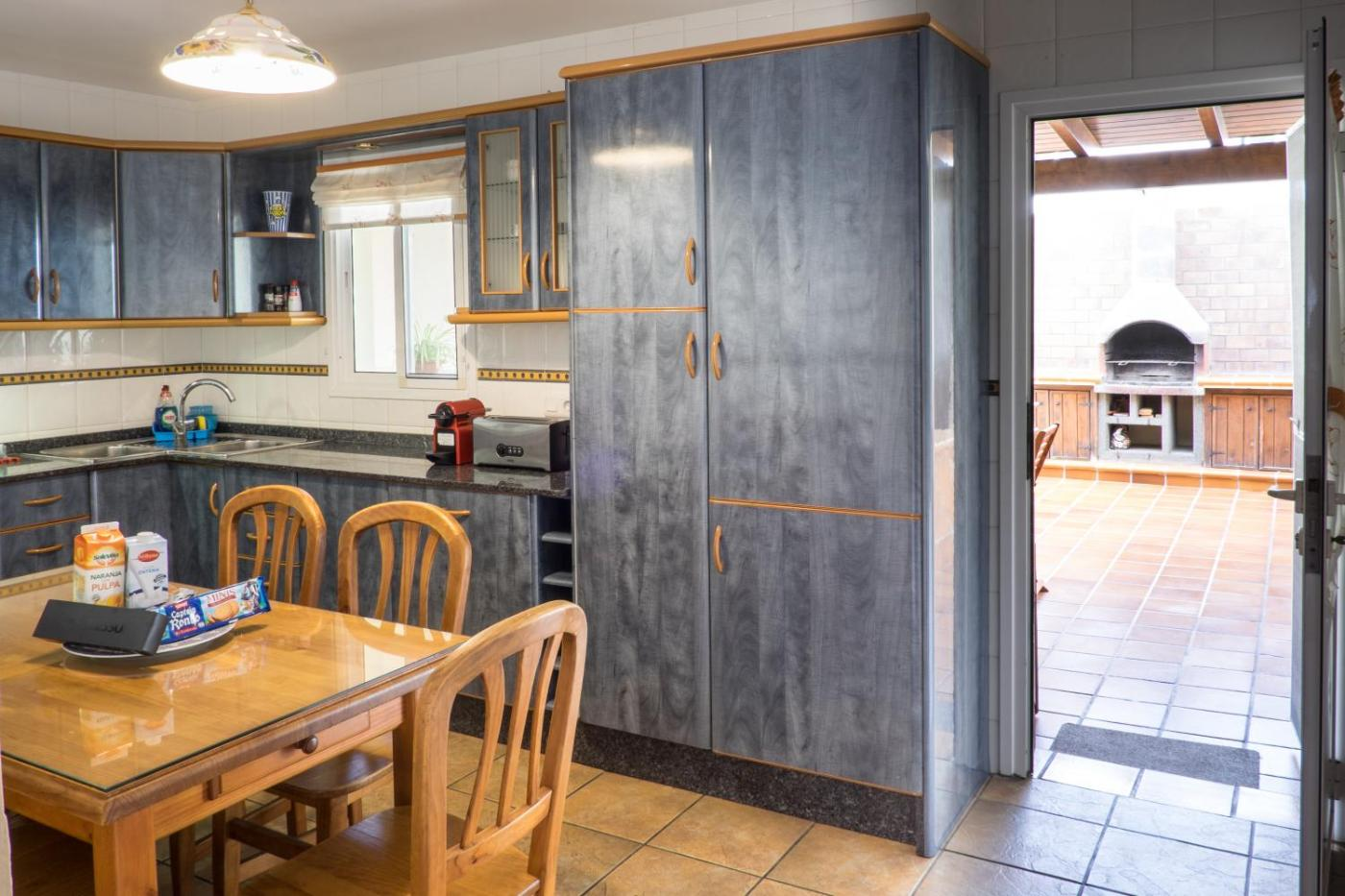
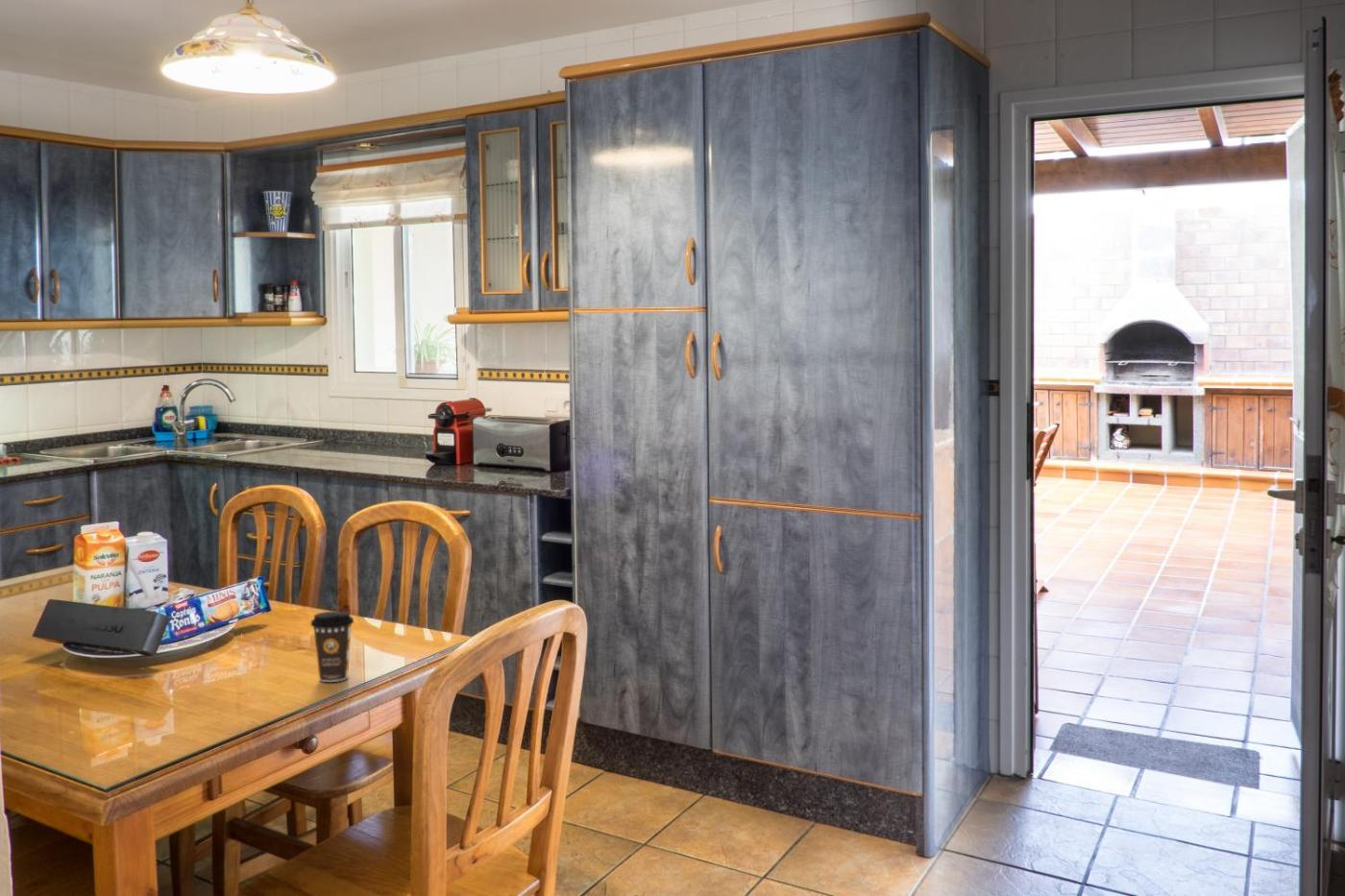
+ coffee cup (332, 646)
